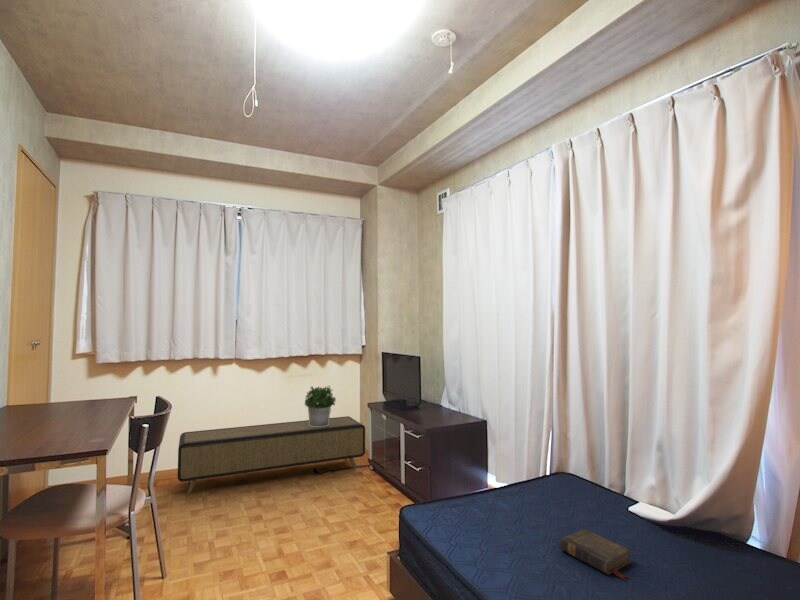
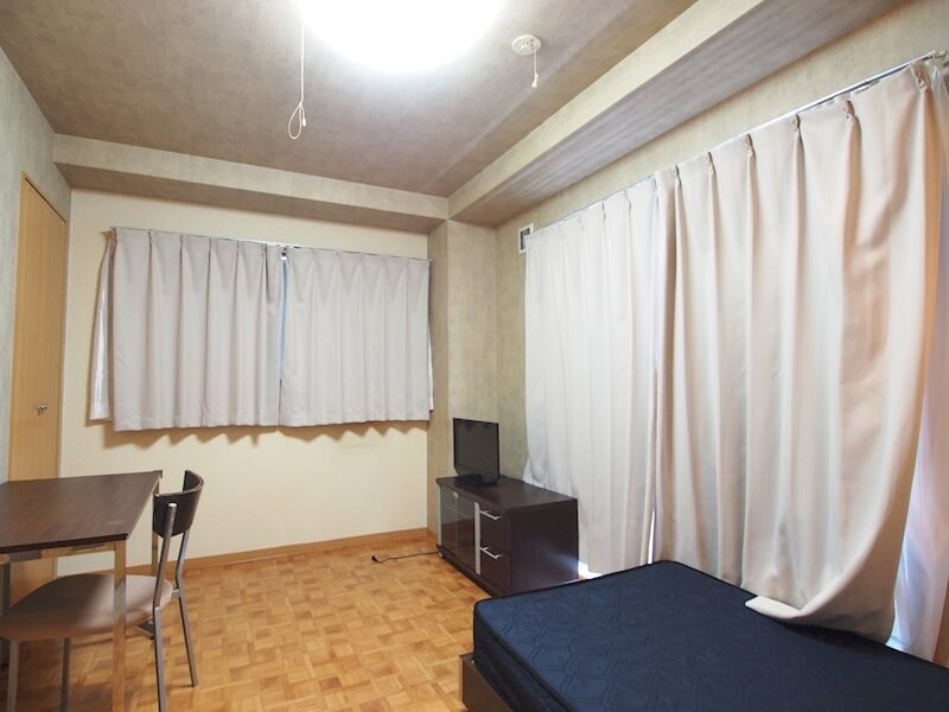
- book (601, 553)
- storage bench (275, 451)
- potted plant (321, 404)
